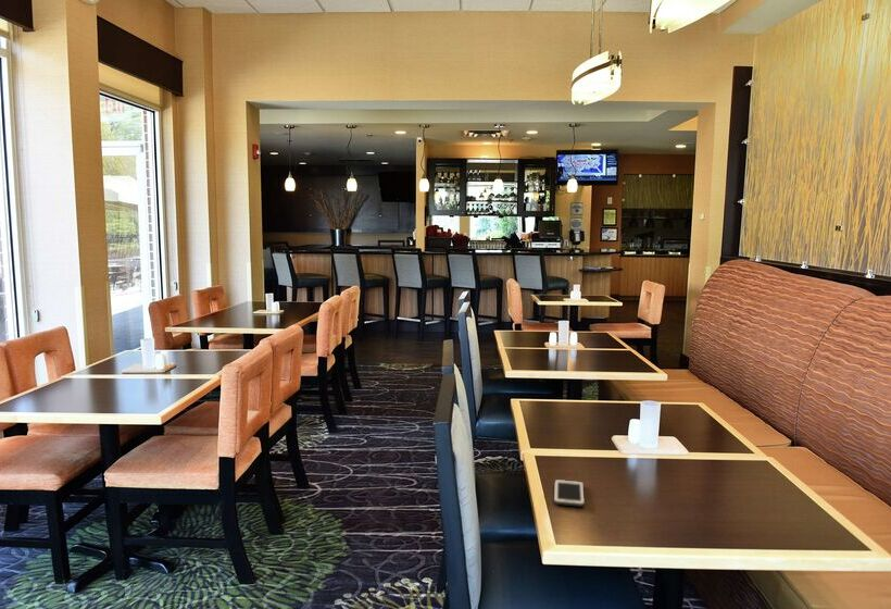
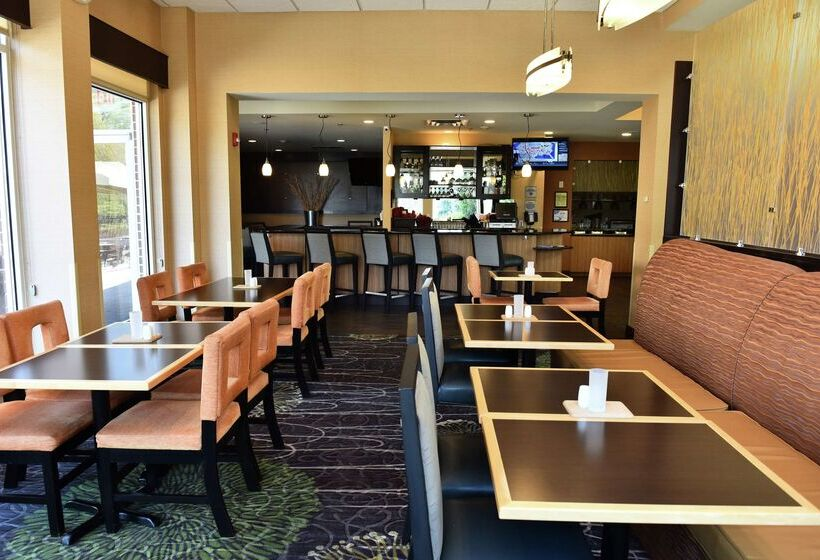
- cell phone (568, 492)
